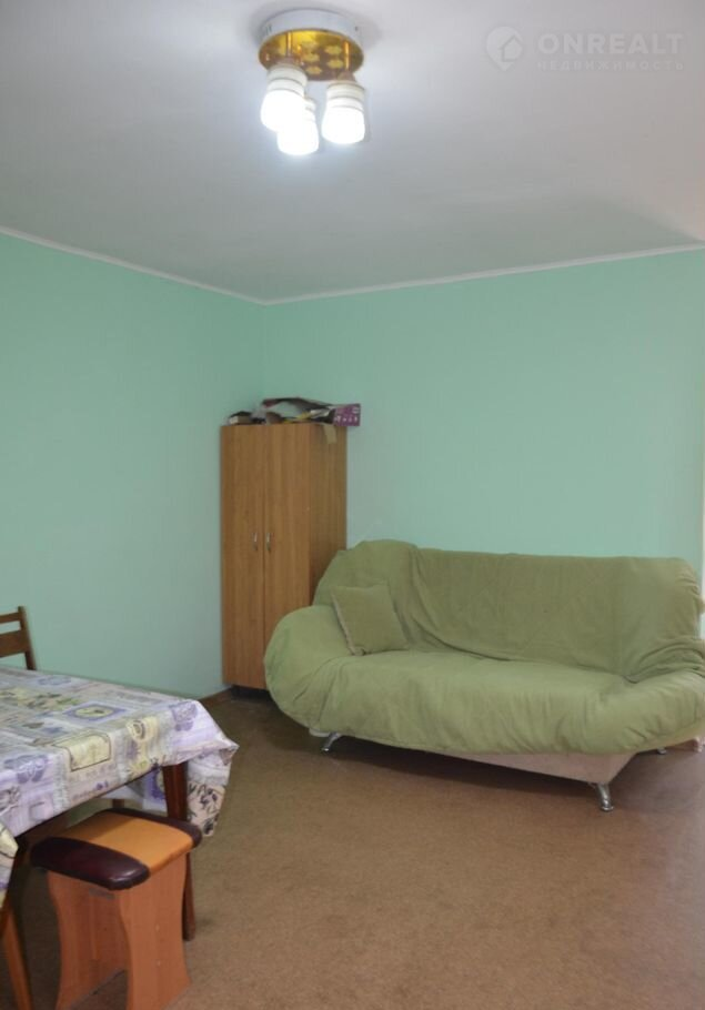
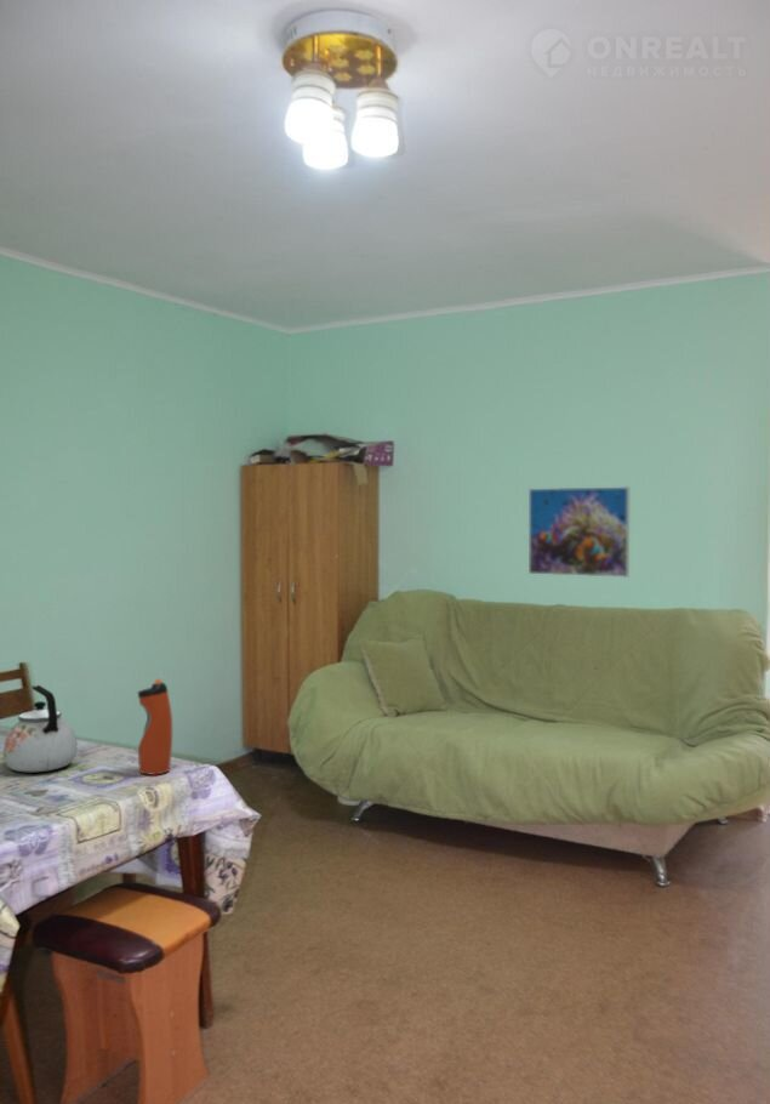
+ kettle (39, 727)
+ water bottle (154, 724)
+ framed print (577, 531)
